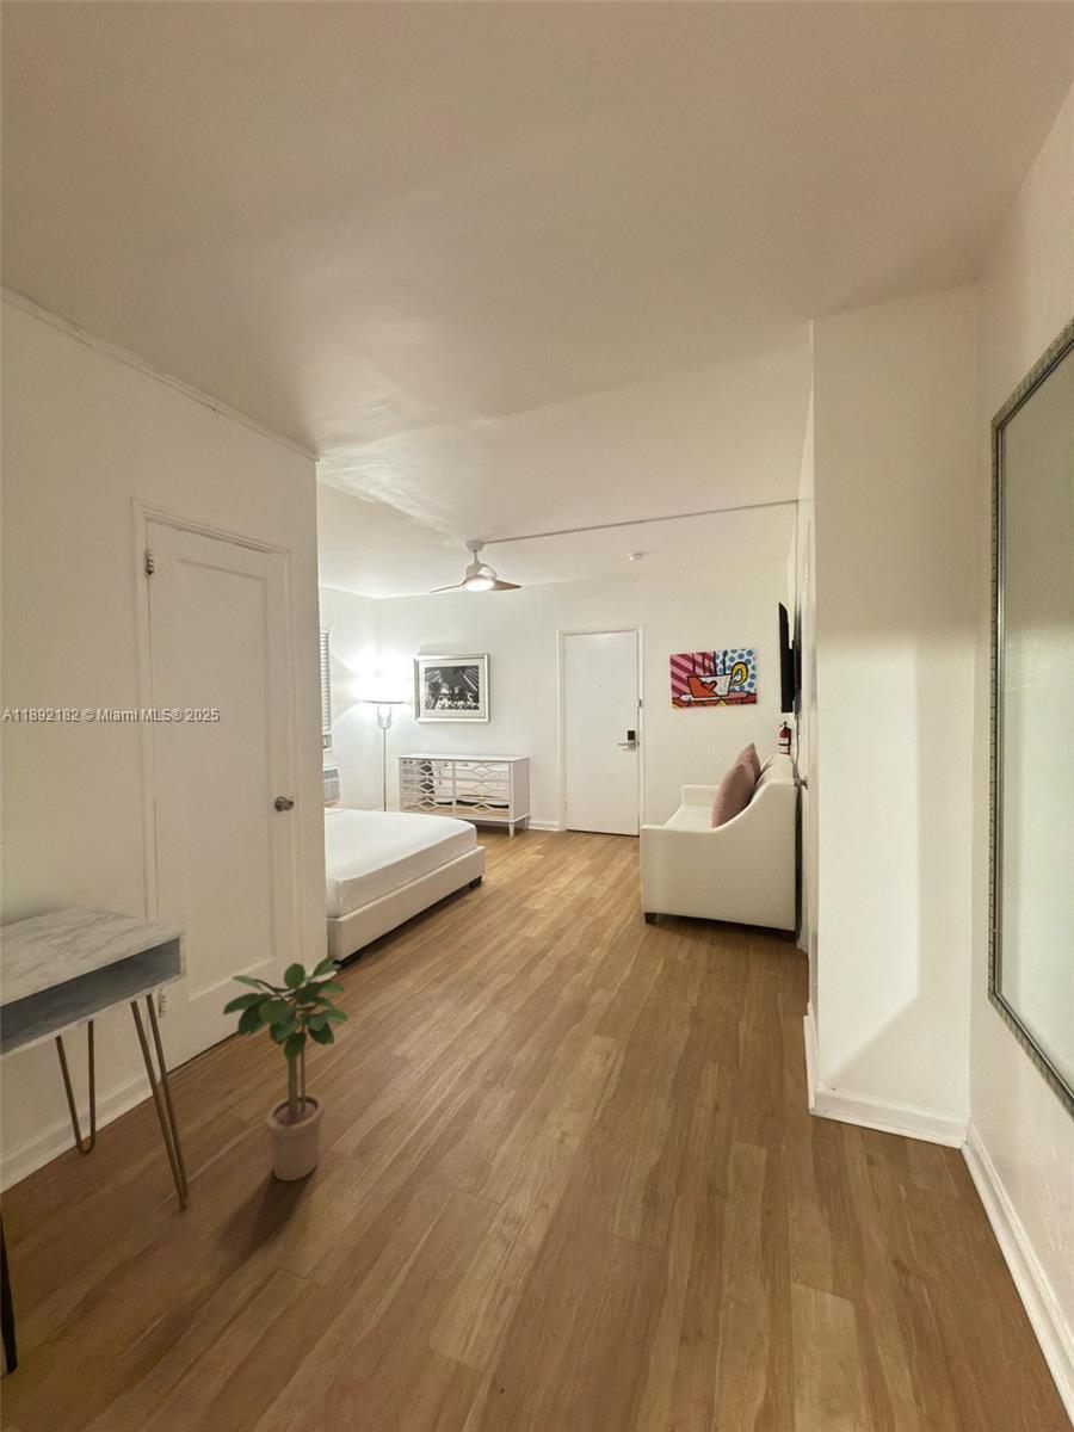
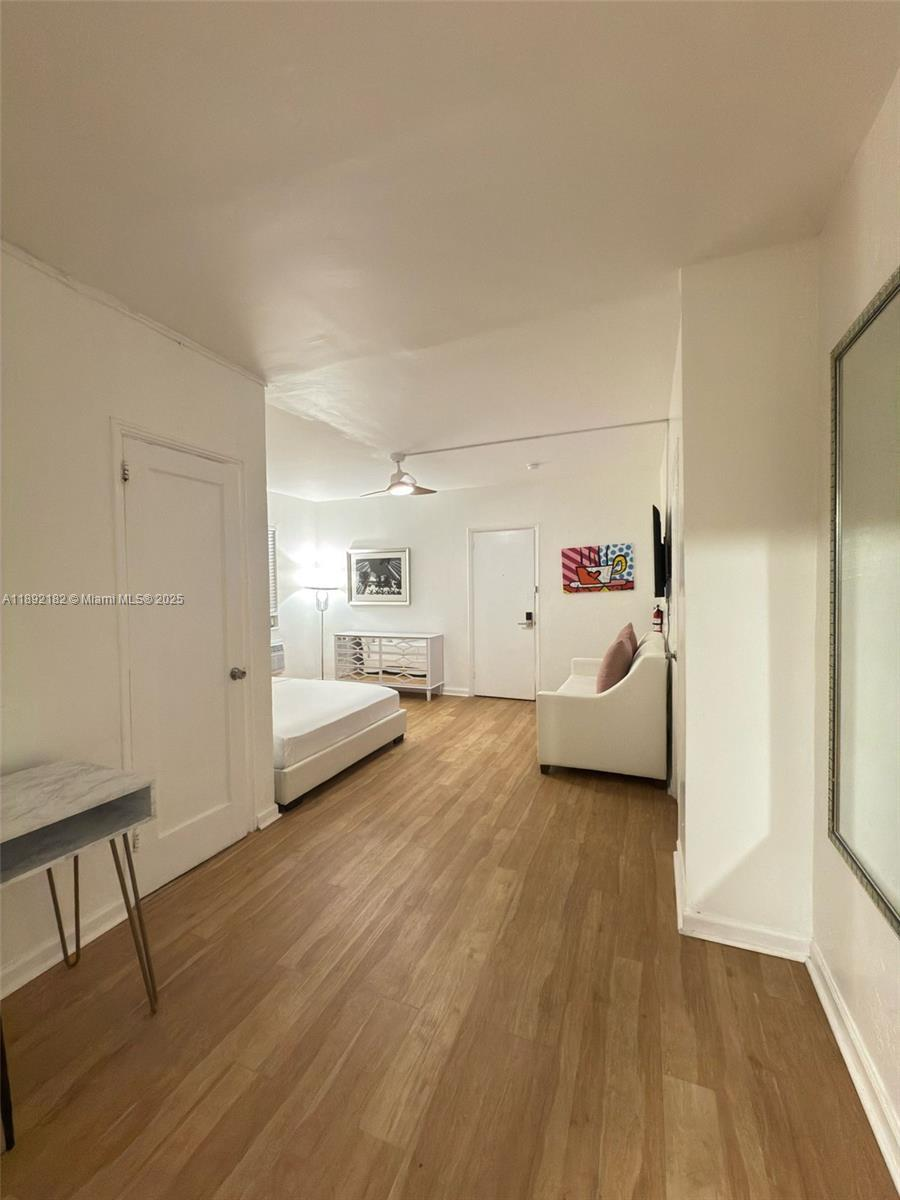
- potted plant (296, 1066)
